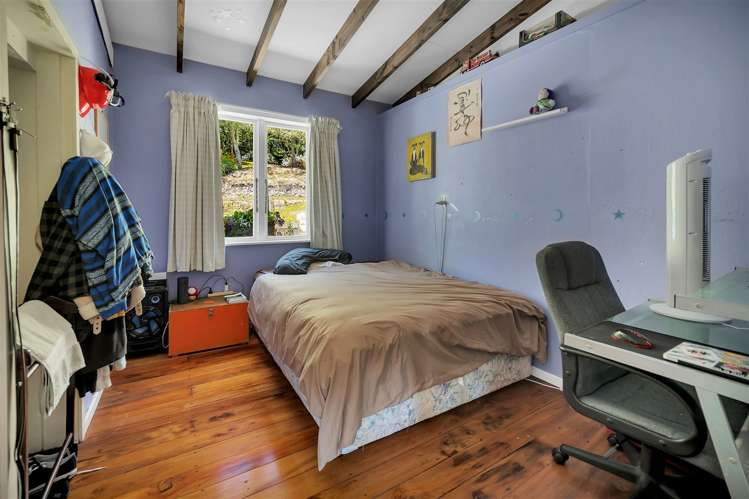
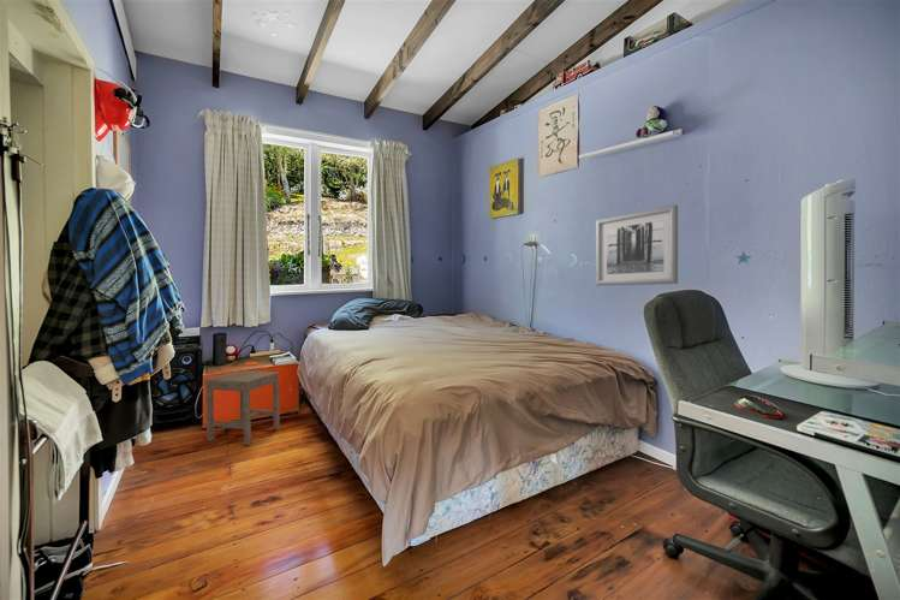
+ stool (244, 404)
+ wall art (633, 249)
